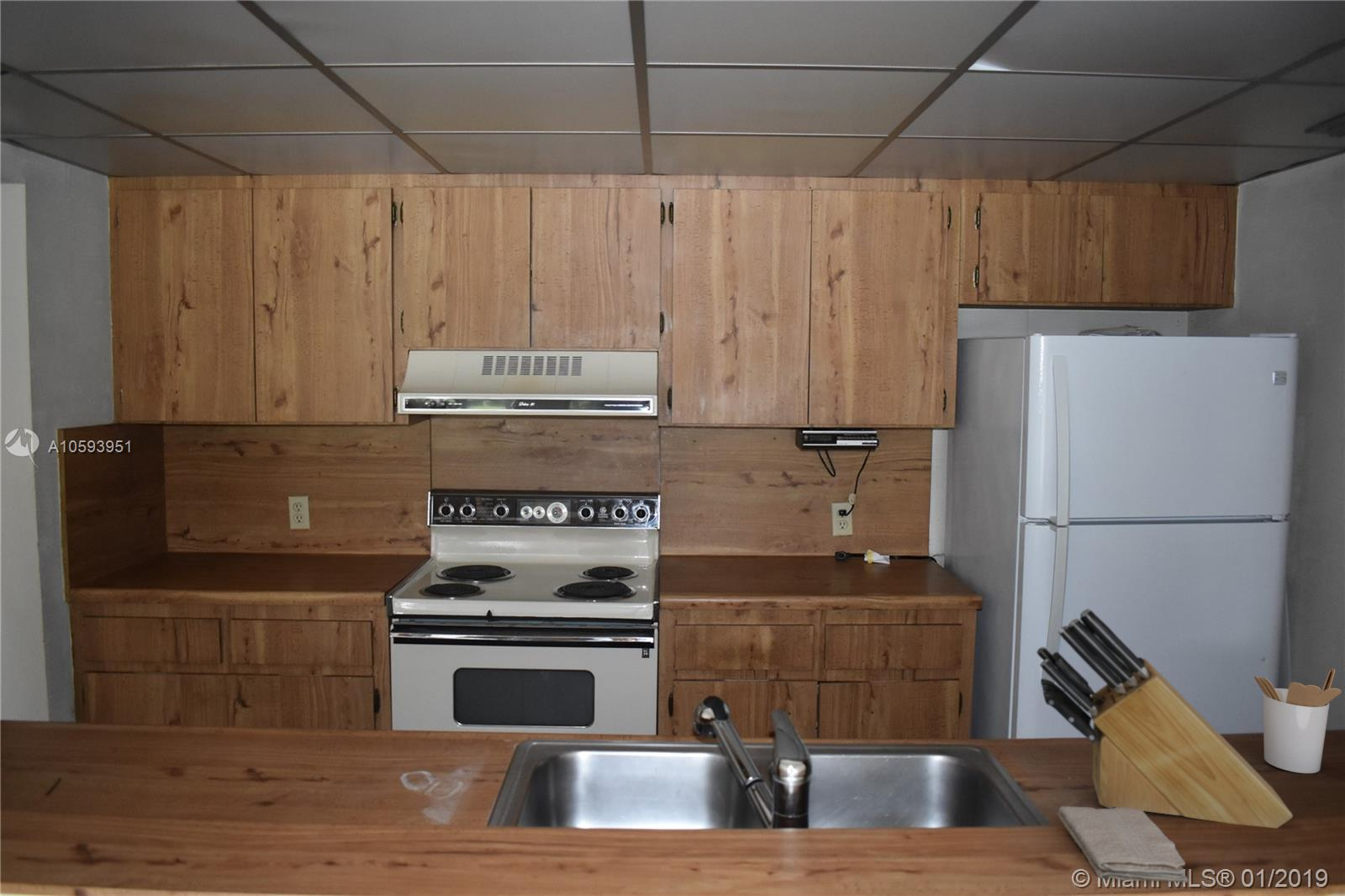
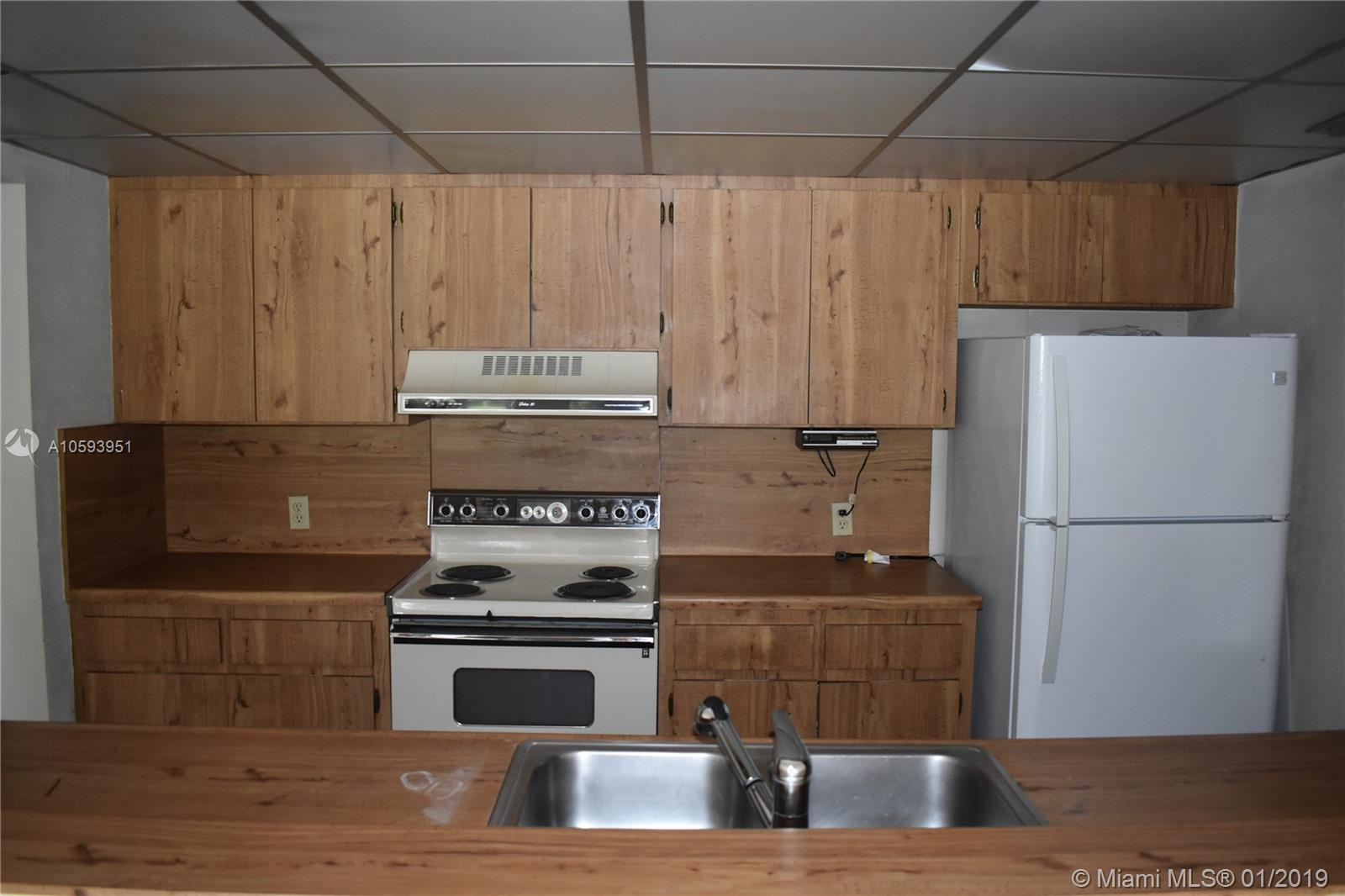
- washcloth (1120, 840)
- utensil holder (1300, 719)
- knife block (1156, 707)
